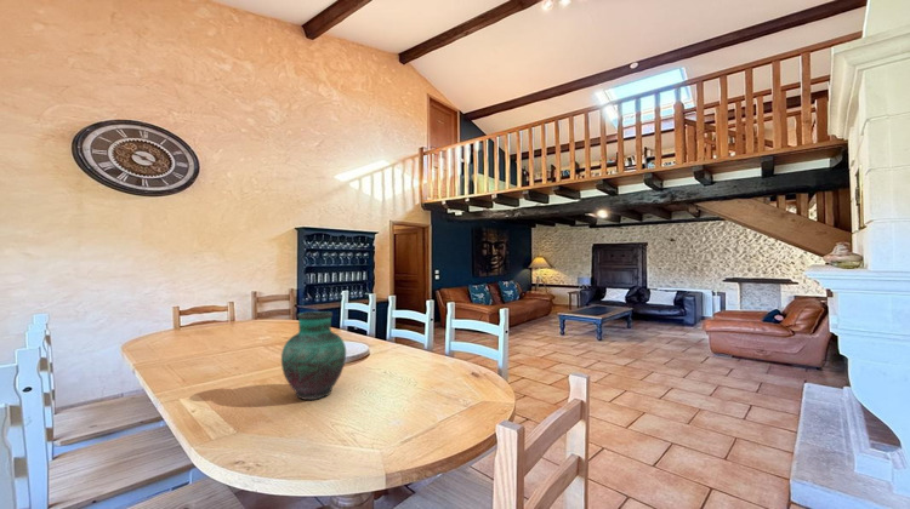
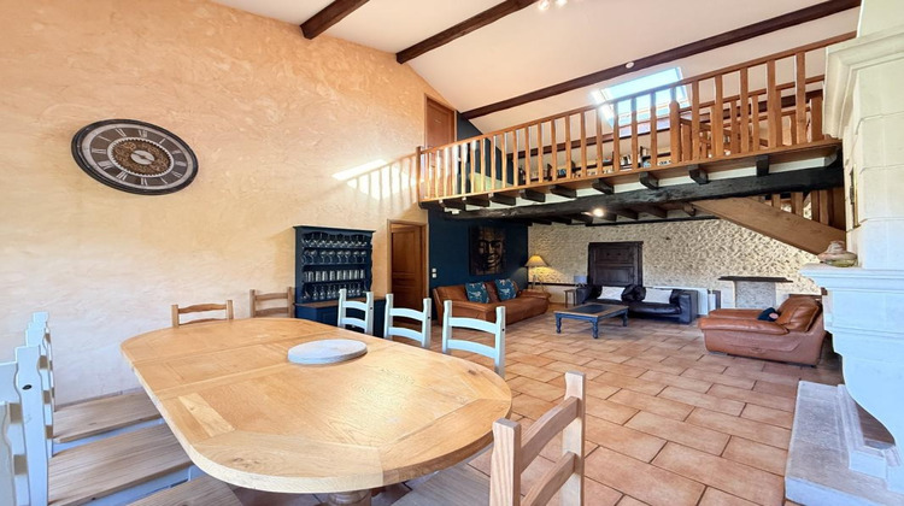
- vase (314, 353)
